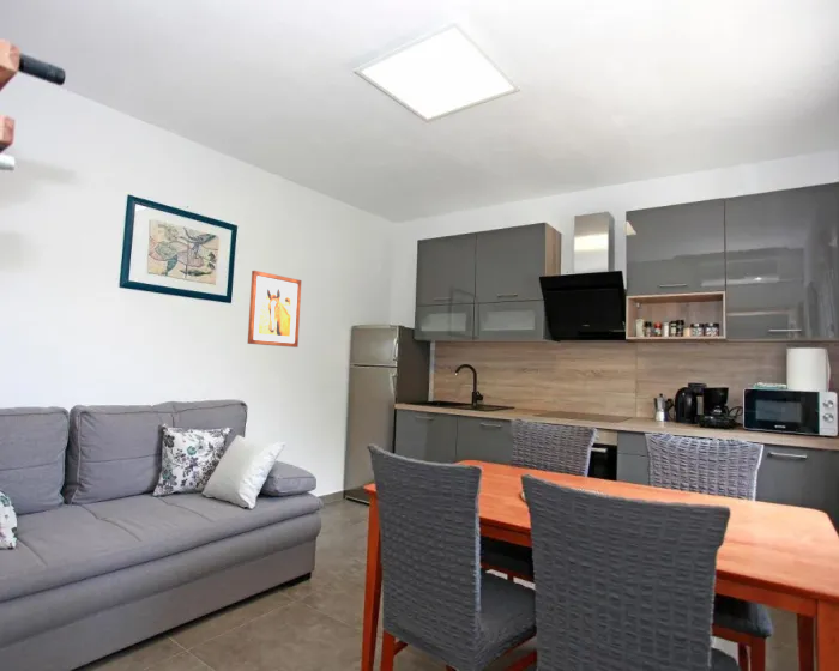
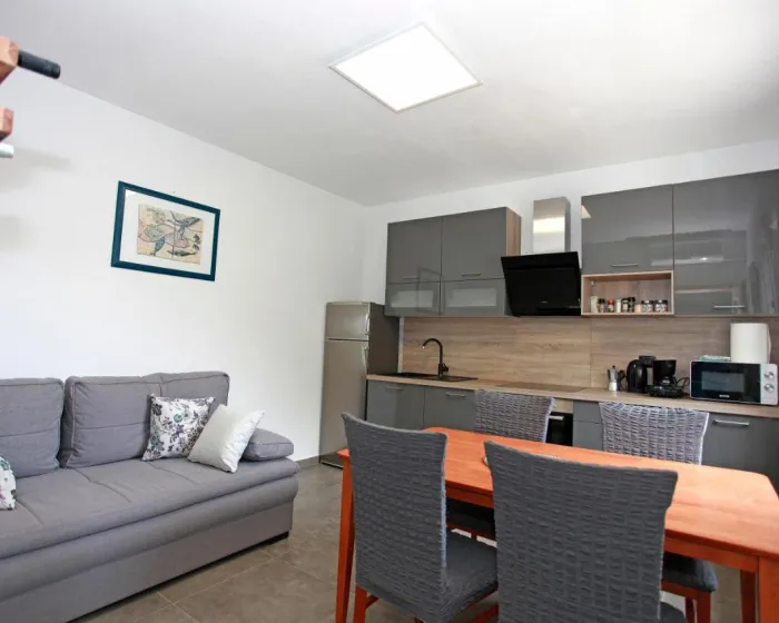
- wall art (276, 310)
